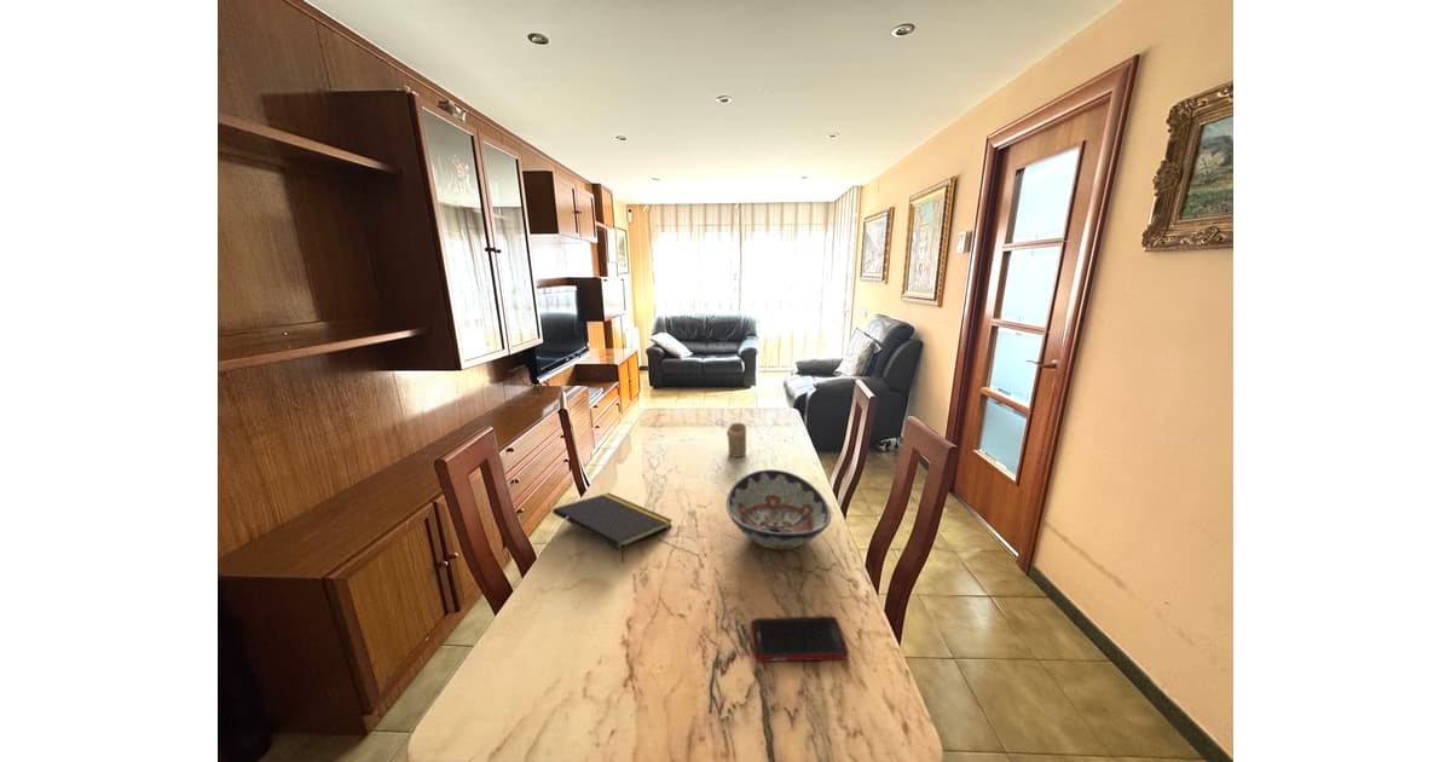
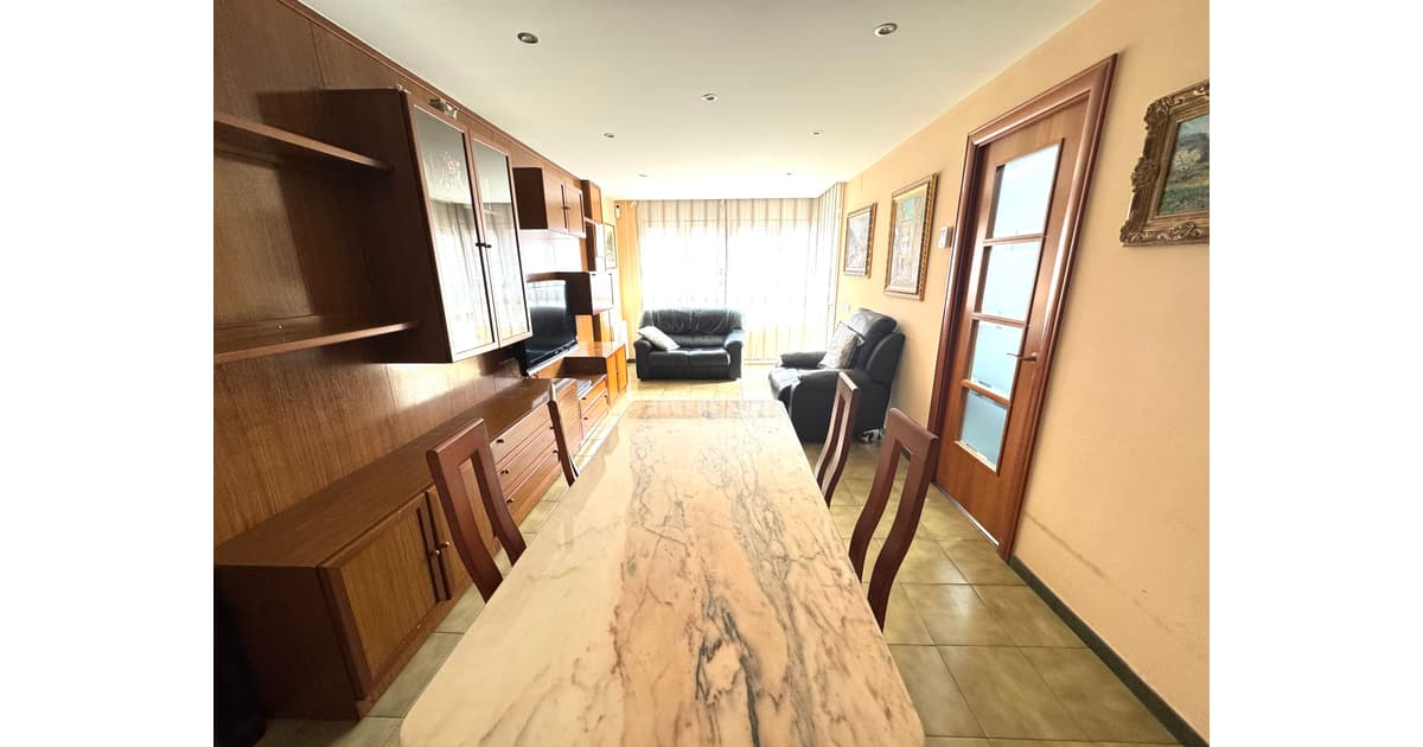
- cell phone (797, 637)
- decorative bowl (776, 515)
- candle (736, 439)
- notepad (612, 516)
